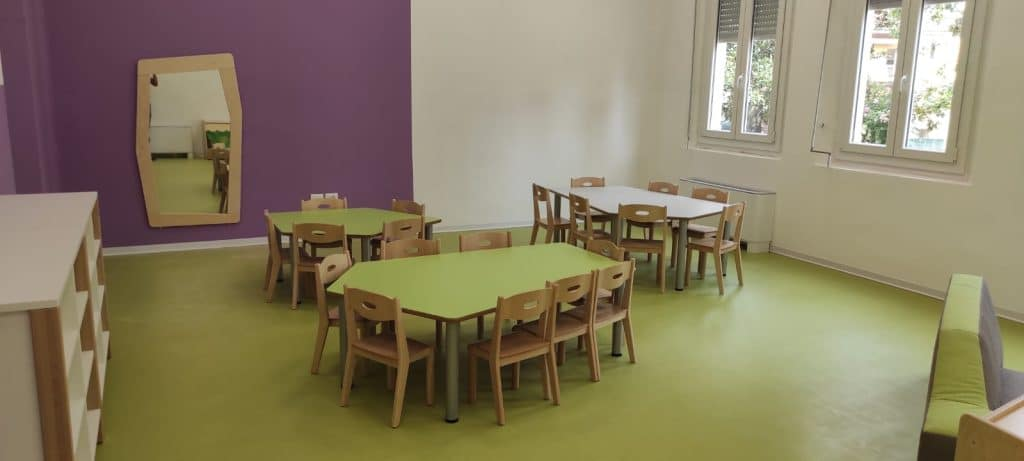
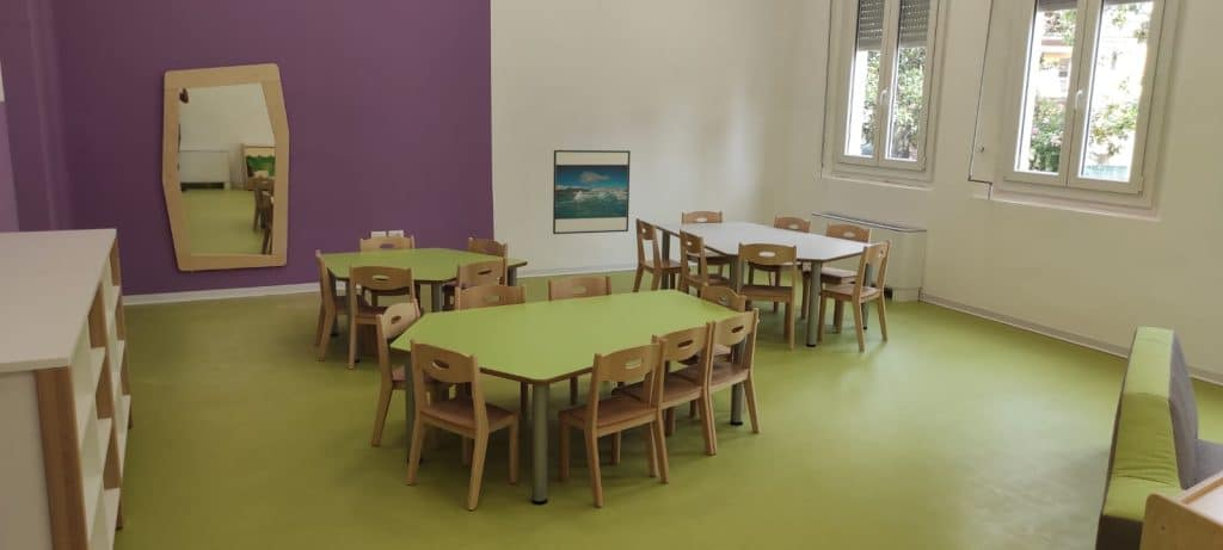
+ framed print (591, 191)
